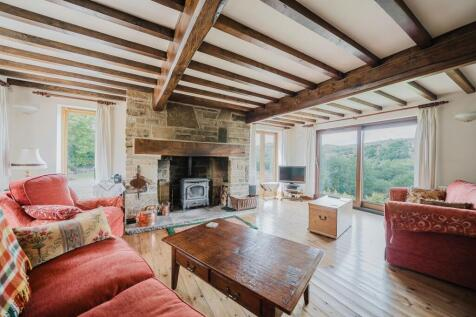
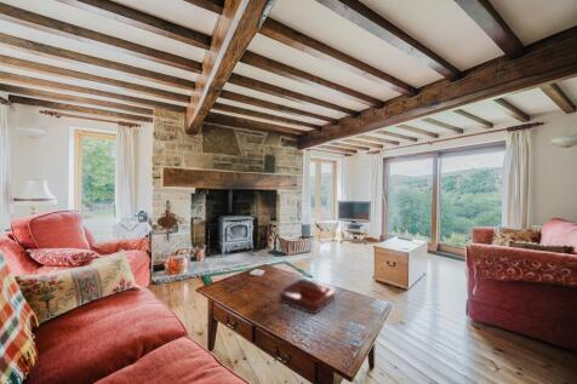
+ decorative tray (307, 293)
